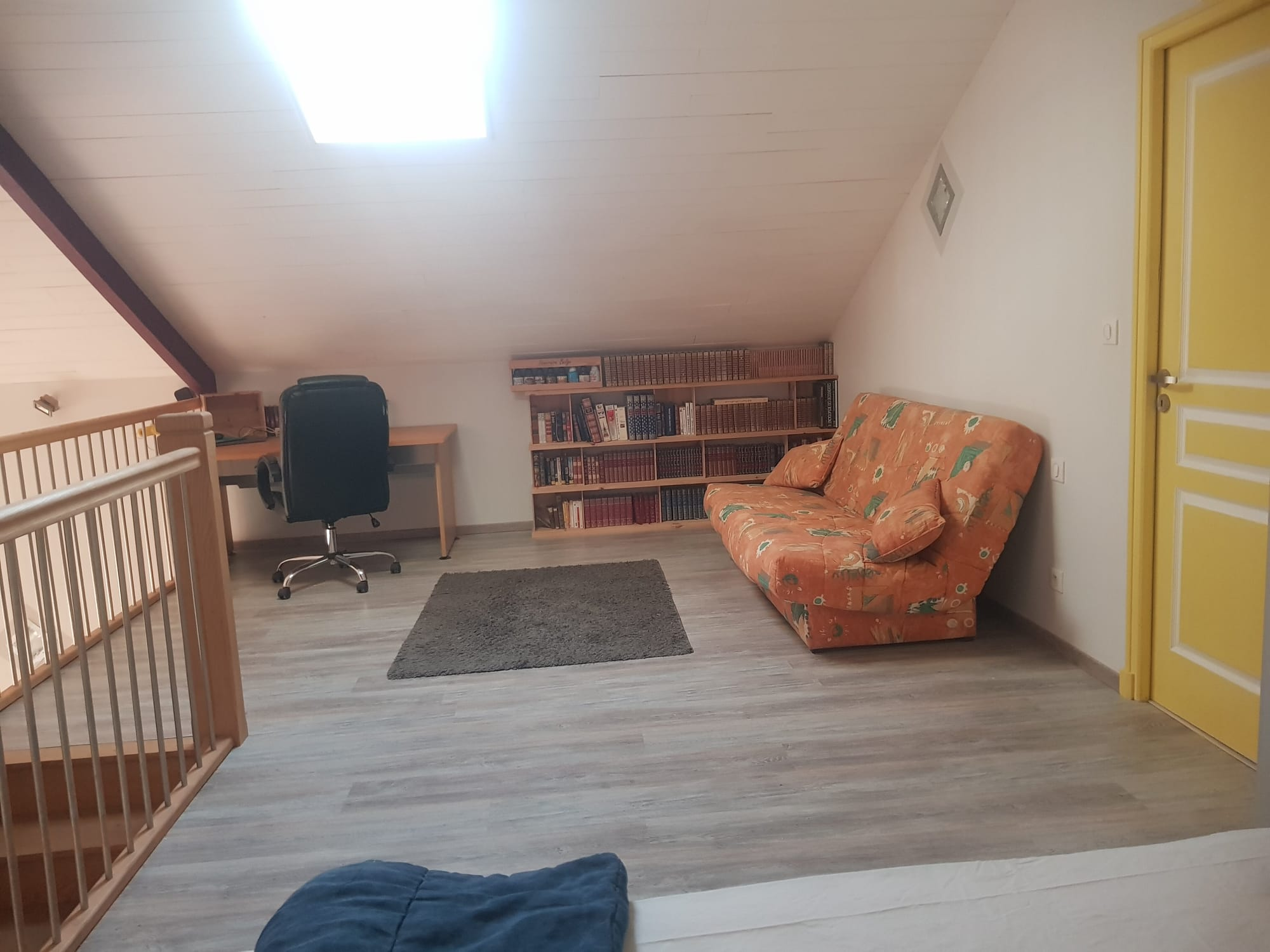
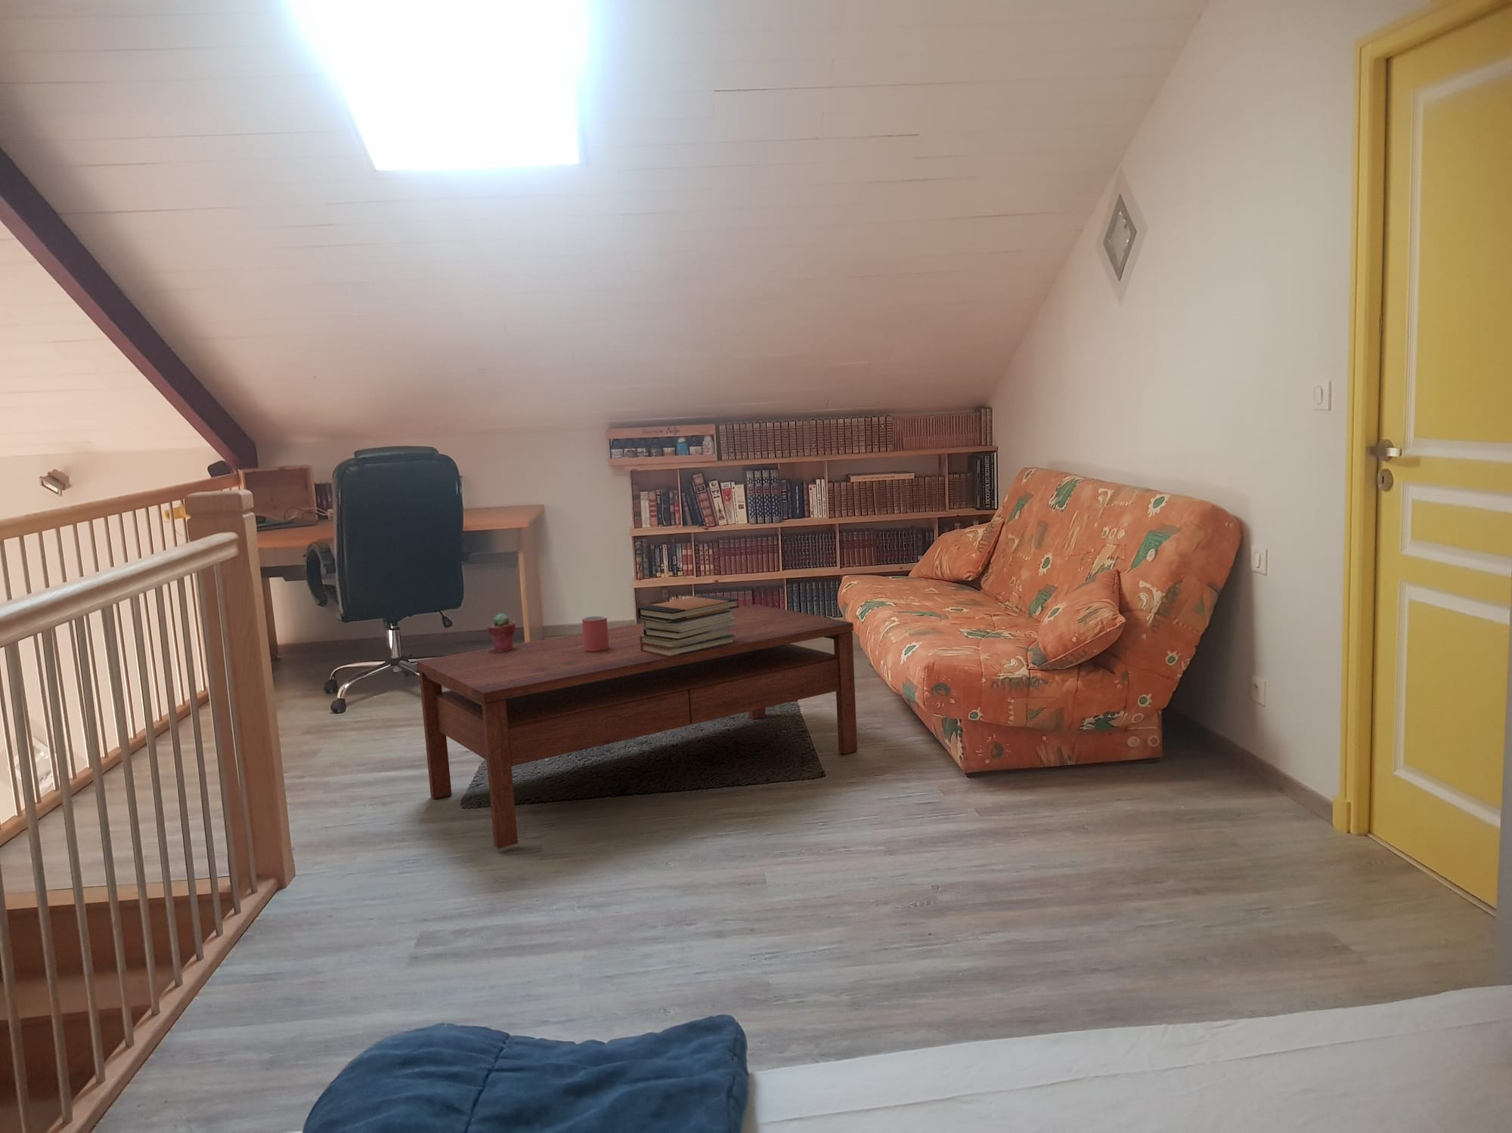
+ book stack (688, 624)
+ potted succulent (502, 630)
+ mug (594, 632)
+ coffee table (646, 707)
